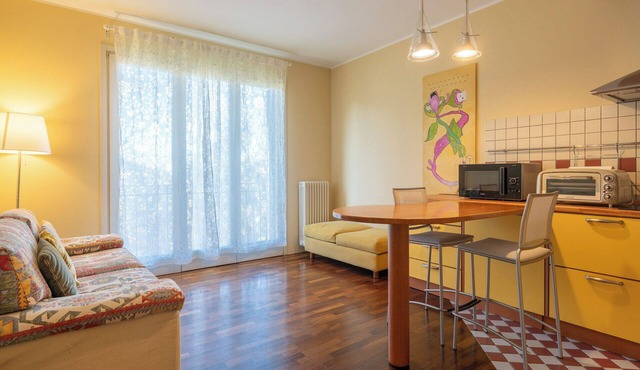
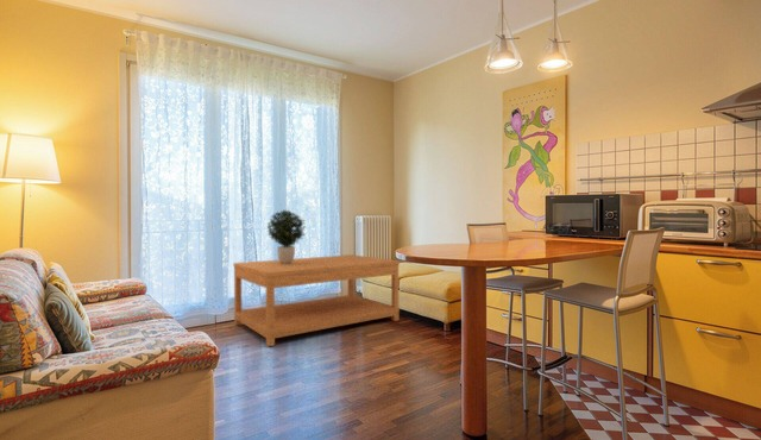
+ coffee table (320, 298)
+ potted plant (285, 235)
